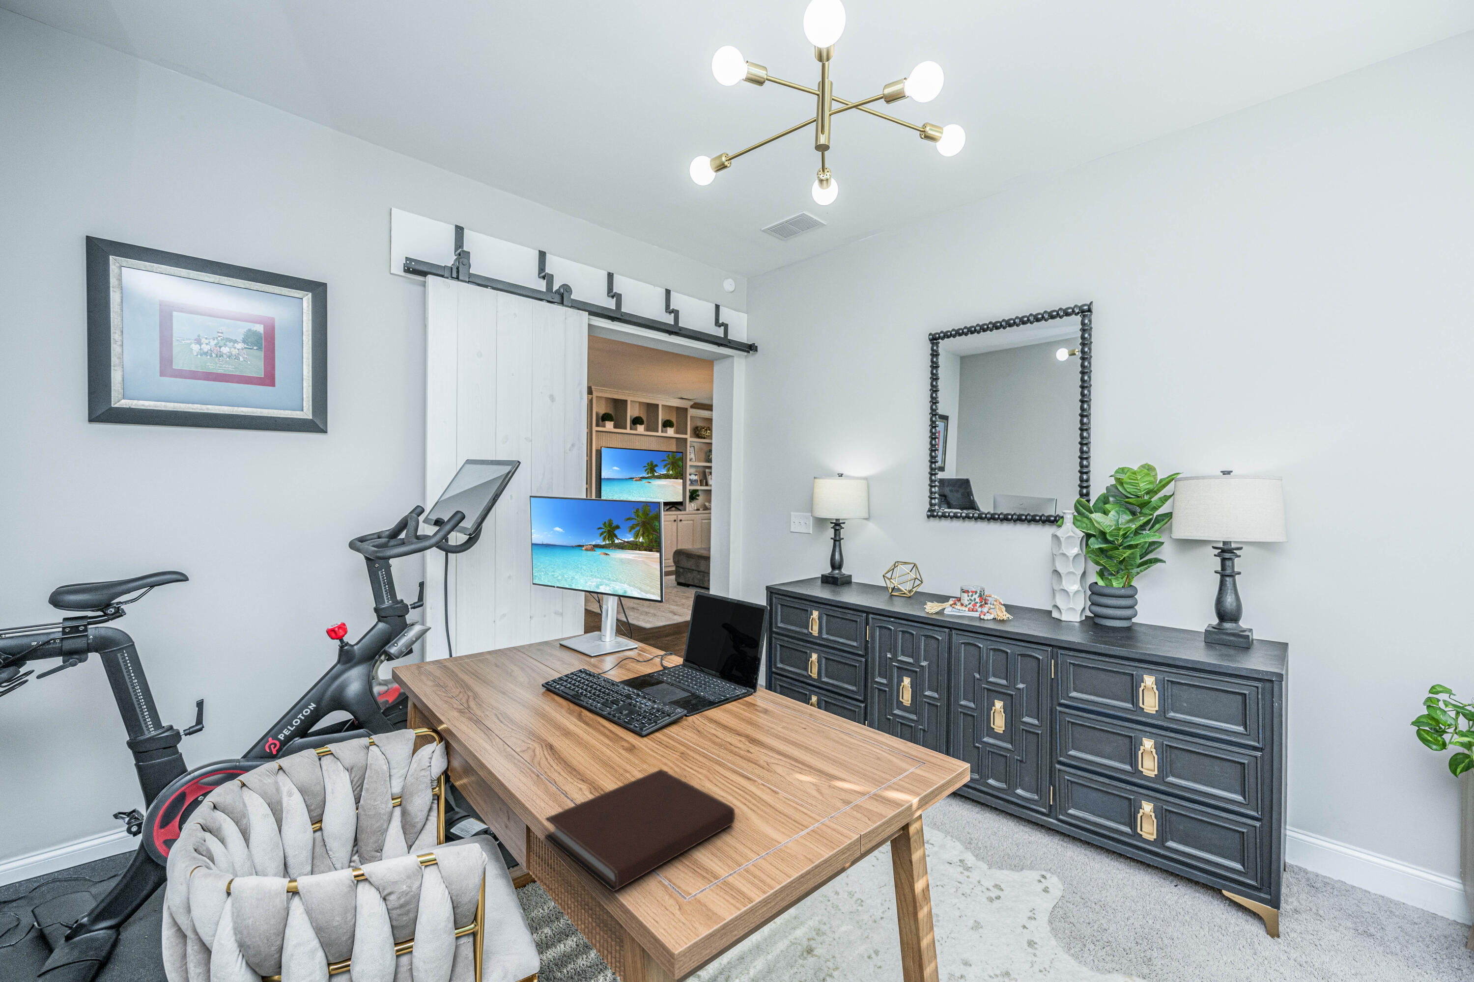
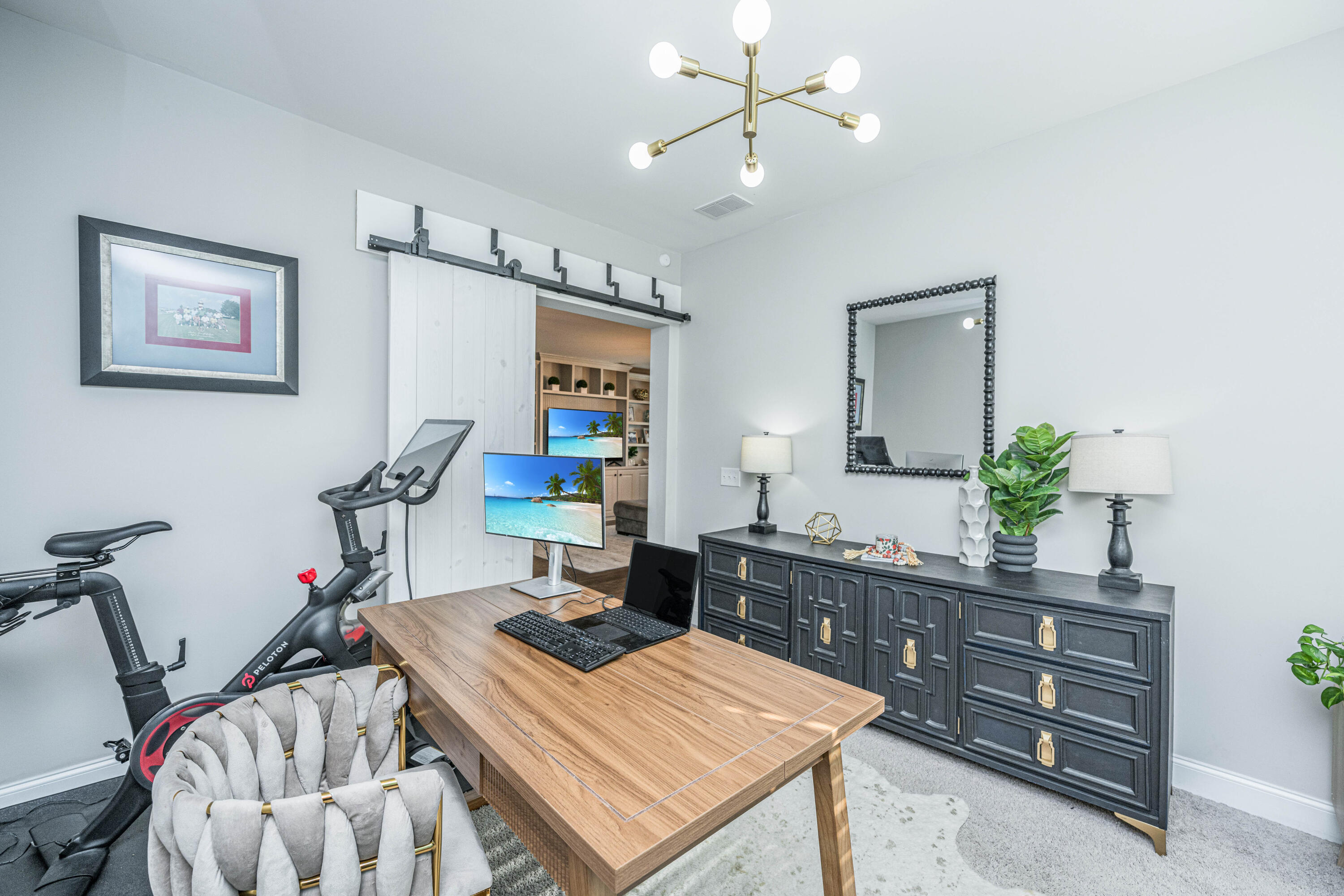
- notebook (642, 822)
